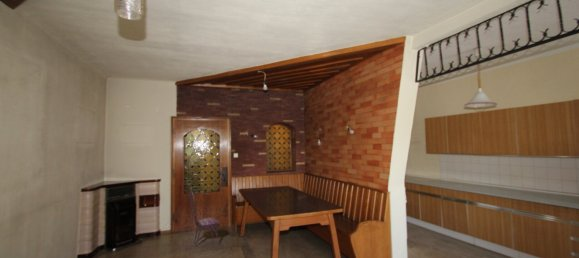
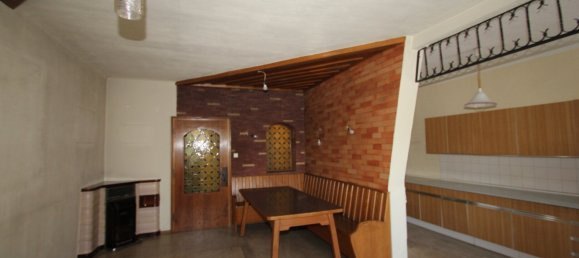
- dining chair (204, 218)
